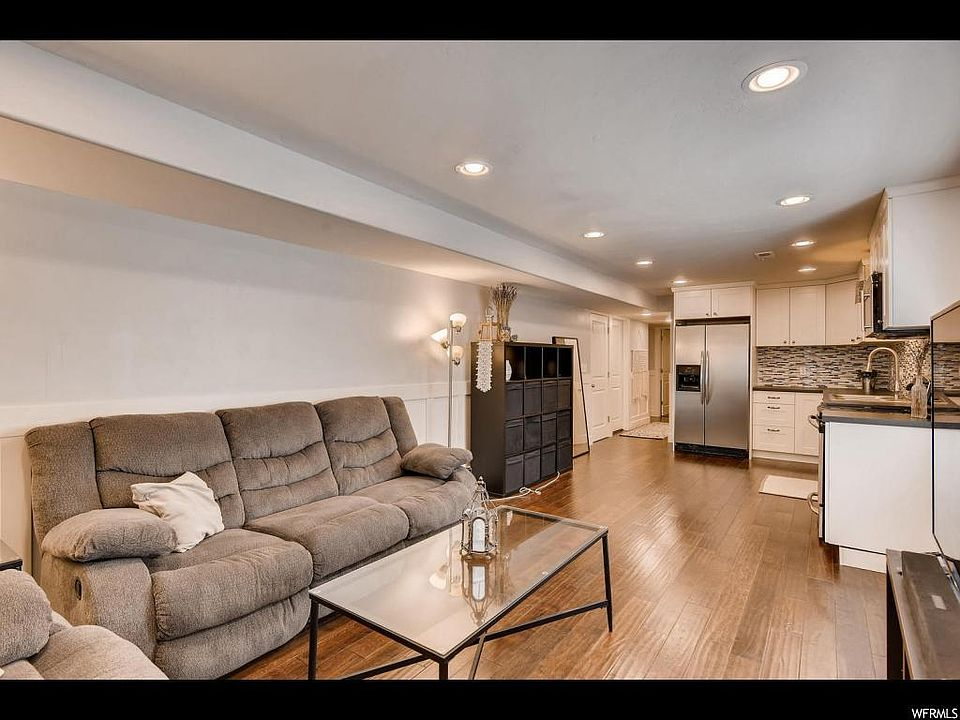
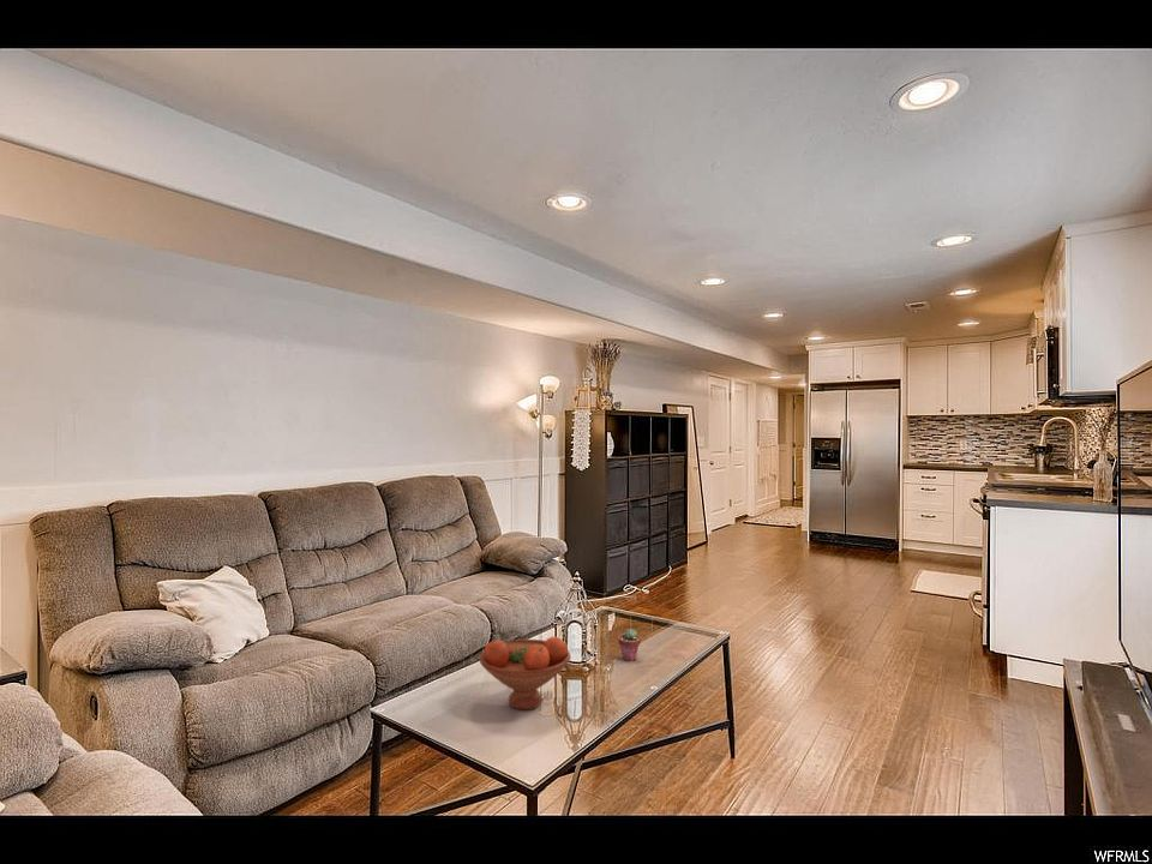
+ fruit bowl (524, 668)
+ potted succulent (629, 643)
